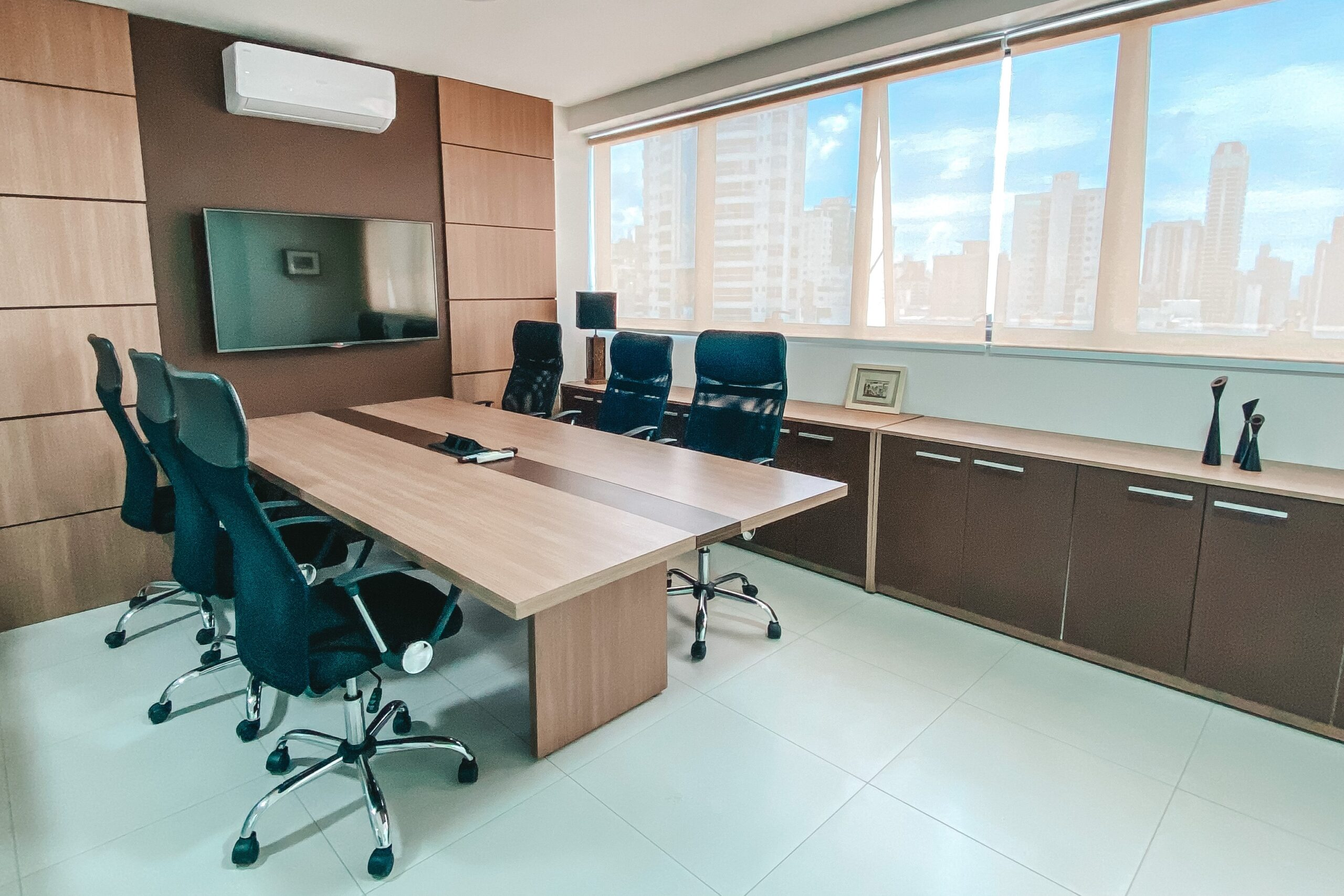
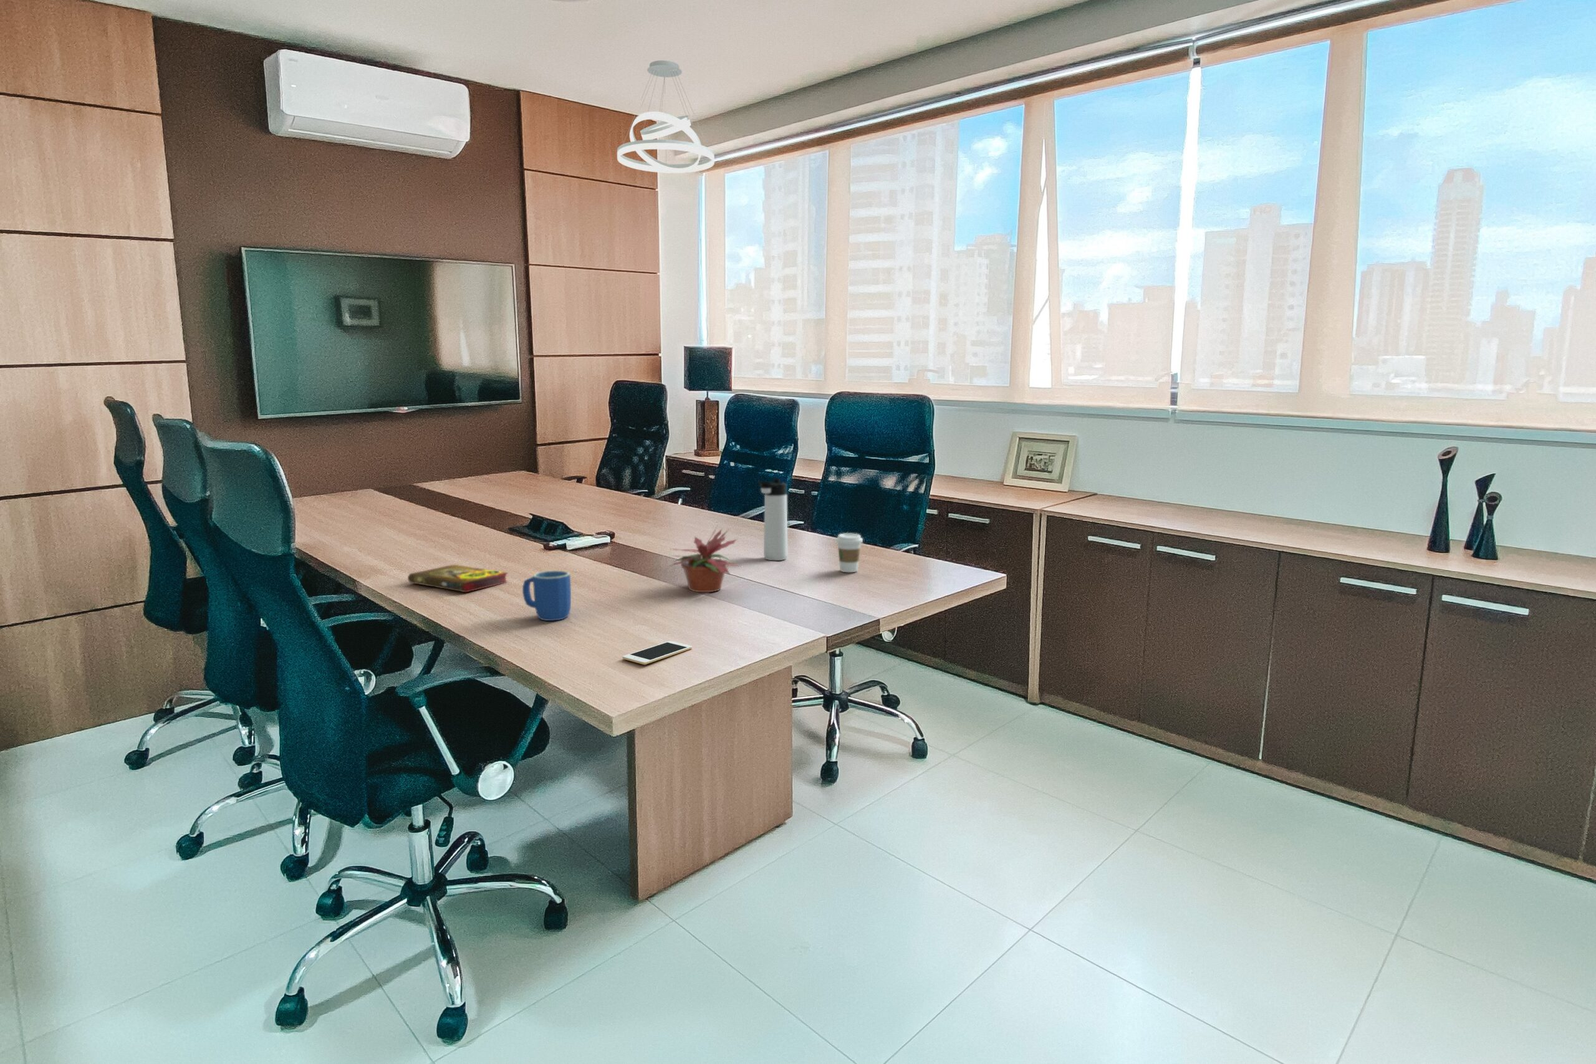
+ potted plant (705, 555)
+ book (457, 578)
+ coffee cup (849, 553)
+ thermos bottle (772, 520)
+ pendant light (665, 116)
+ cell phone (658, 652)
+ mug (547, 595)
